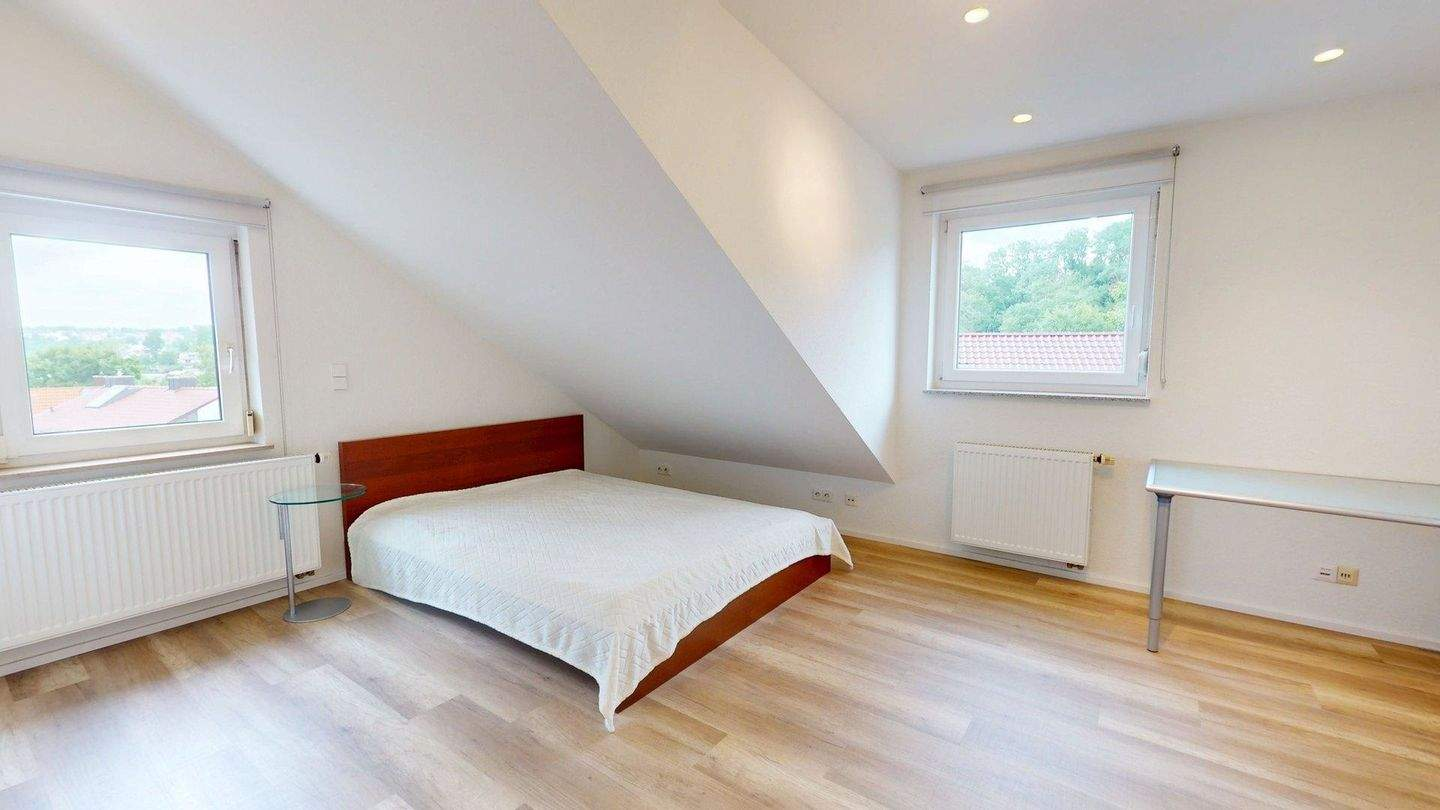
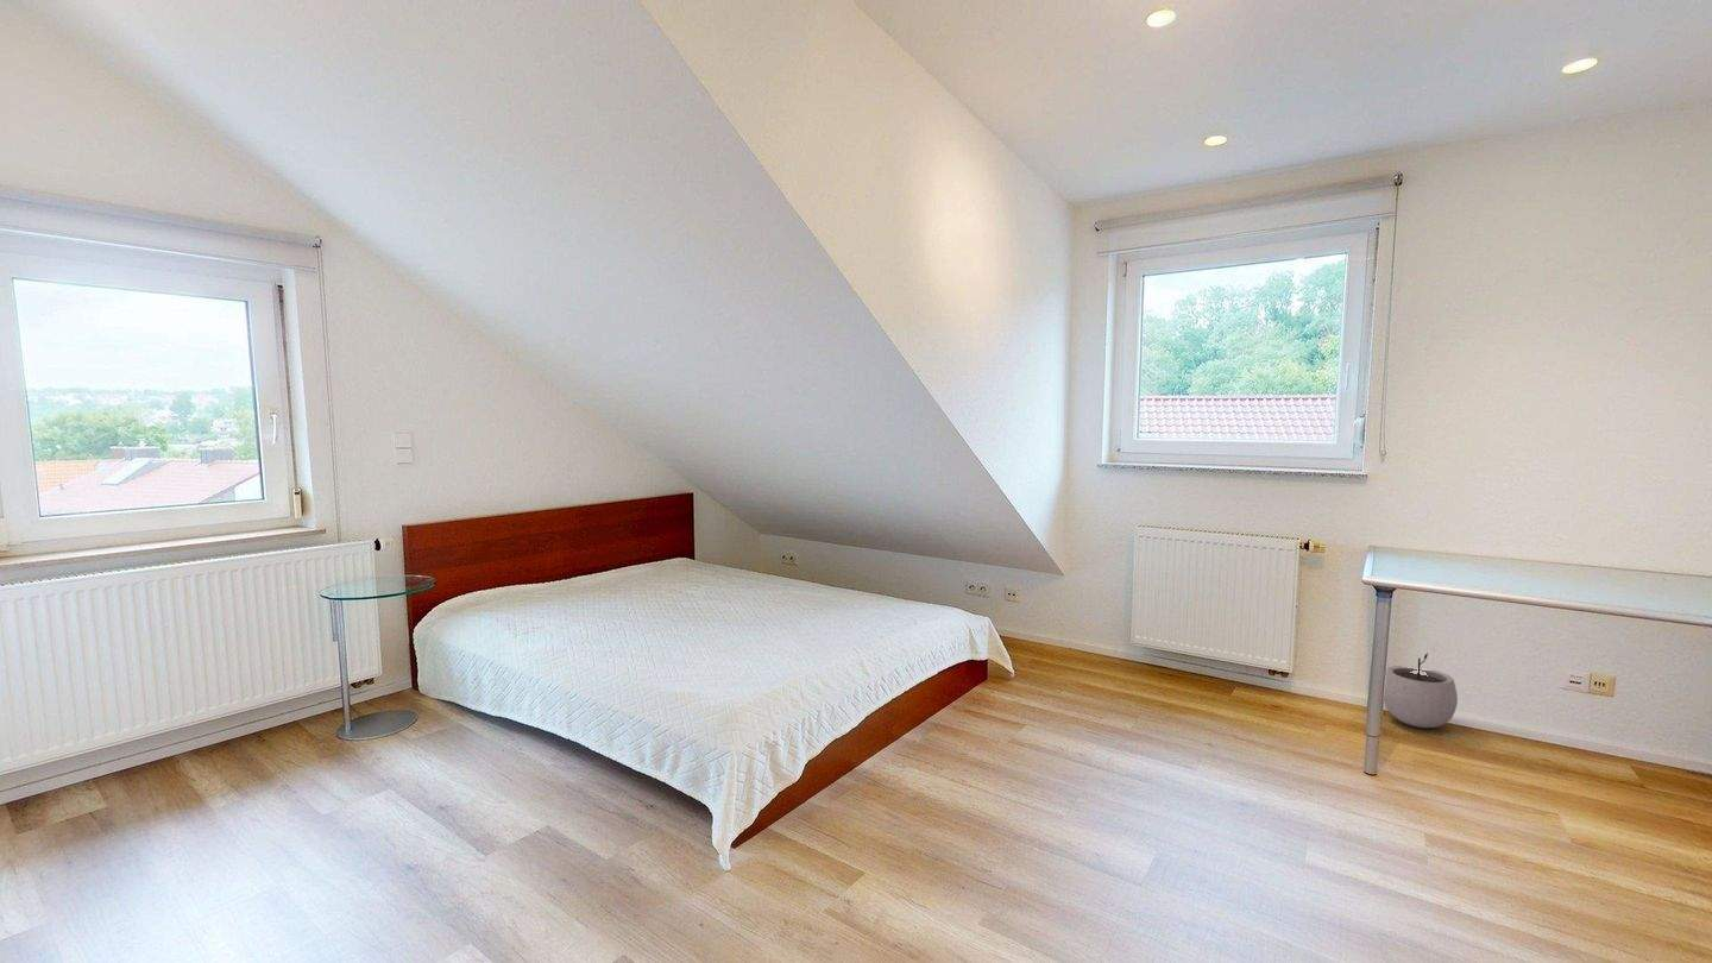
+ plant pot (1418, 687)
